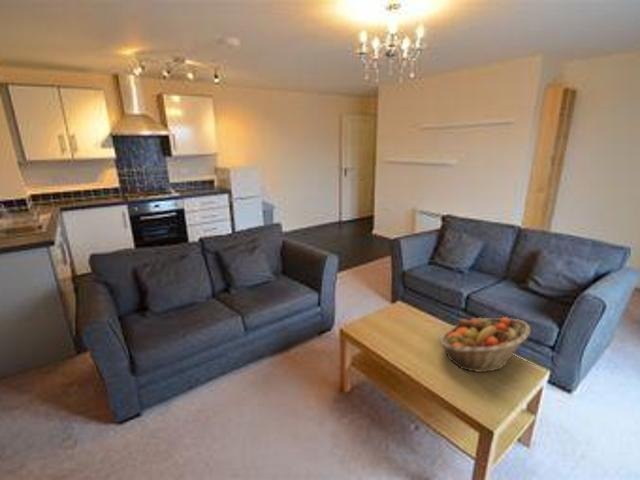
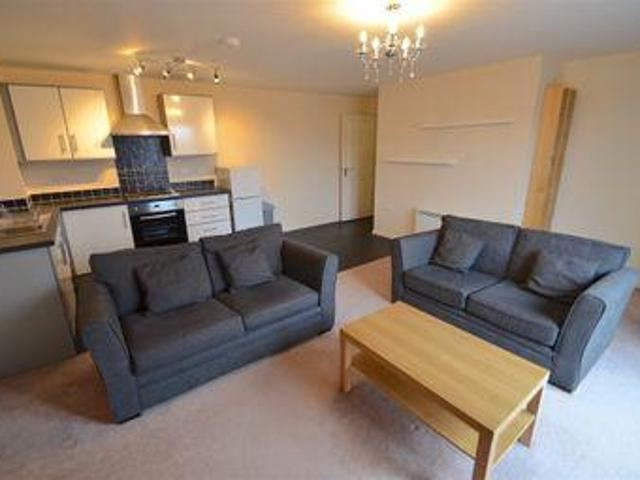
- fruit basket (482, 339)
